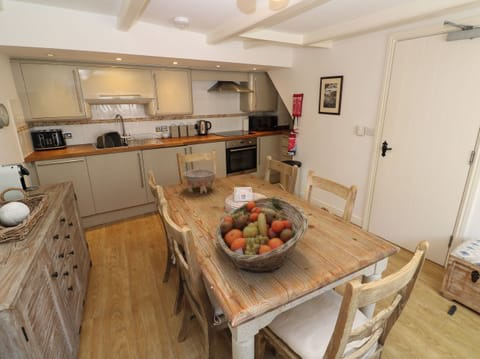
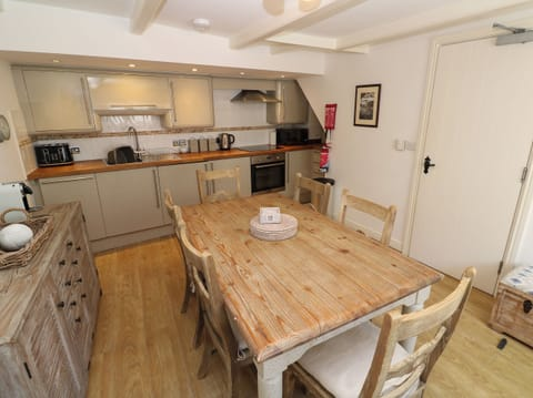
- bowl (199, 181)
- fruit basket (259, 230)
